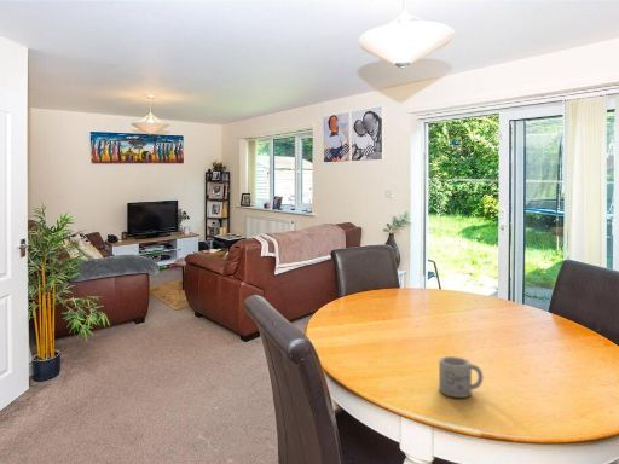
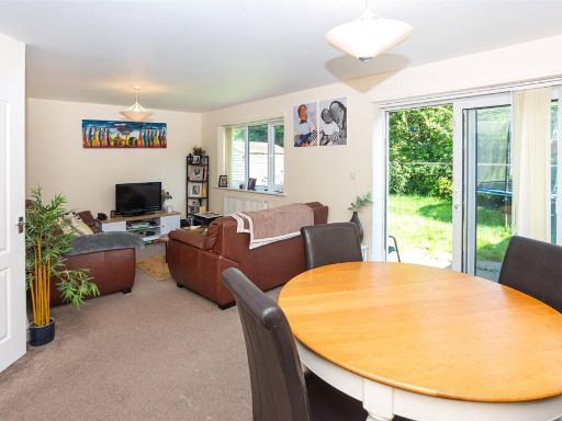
- mug (461, 376)
